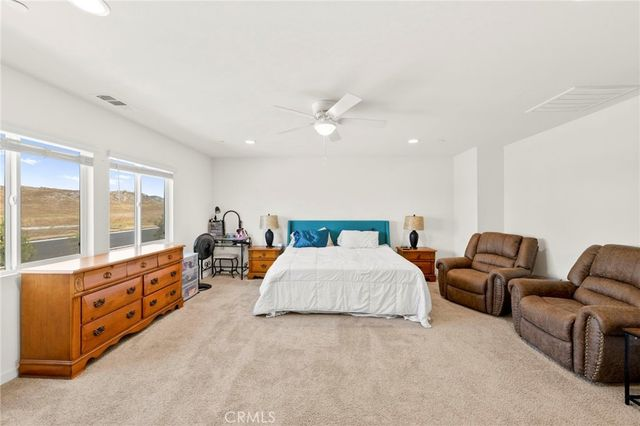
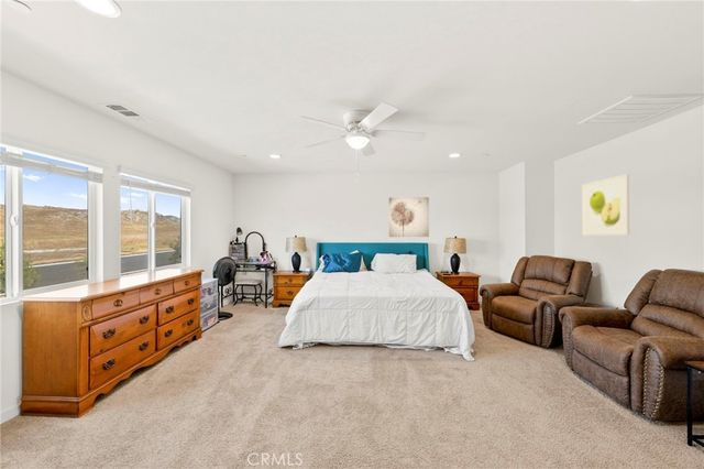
+ wall art (408, 217)
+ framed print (603, 207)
